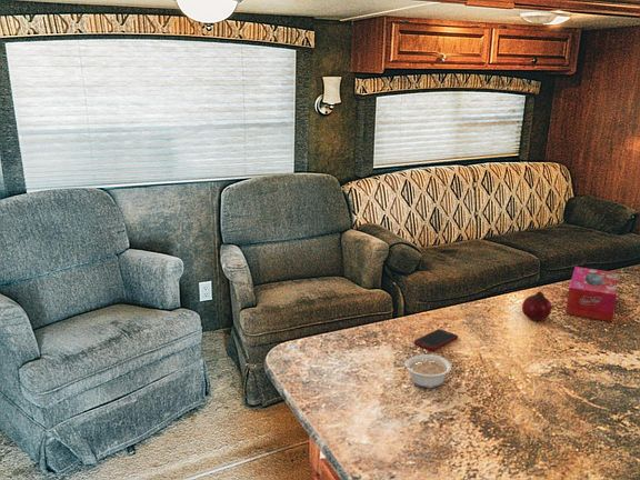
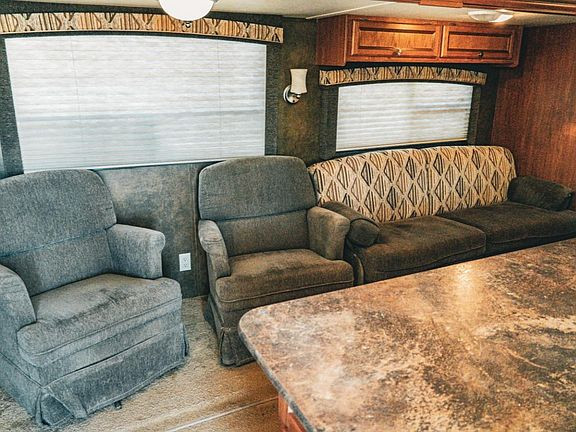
- cell phone (436, 339)
- fruit (537, 306)
- tissue box (592, 292)
- legume (427, 371)
